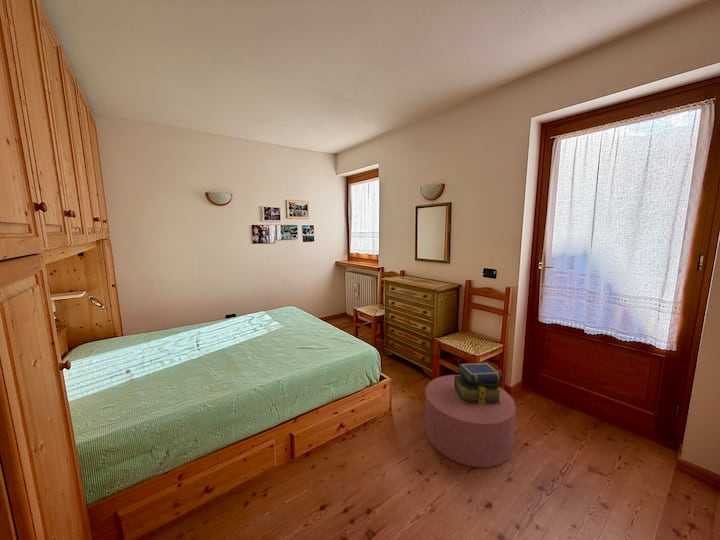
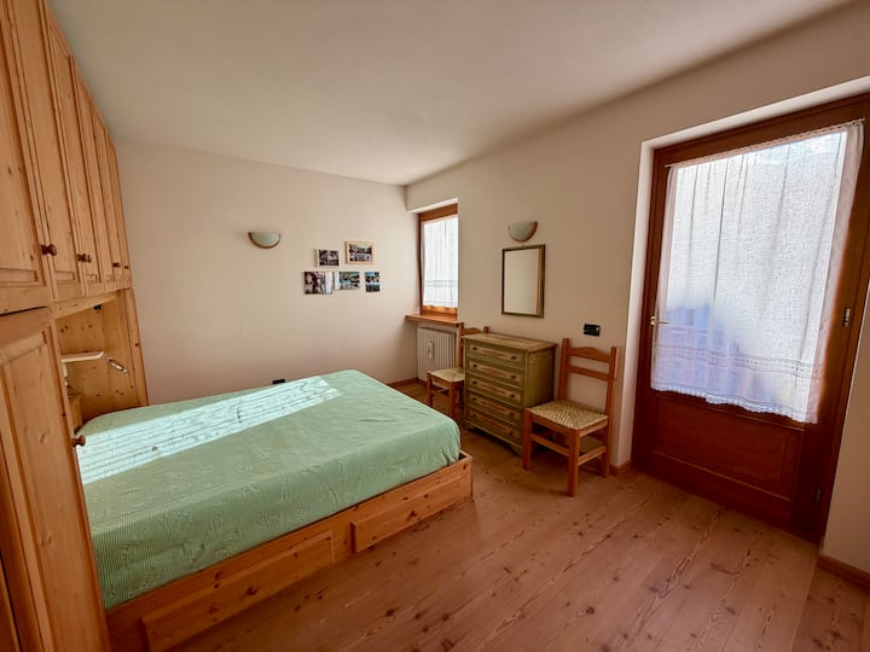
- stack of books (478, 381)
- pouf (467, 415)
